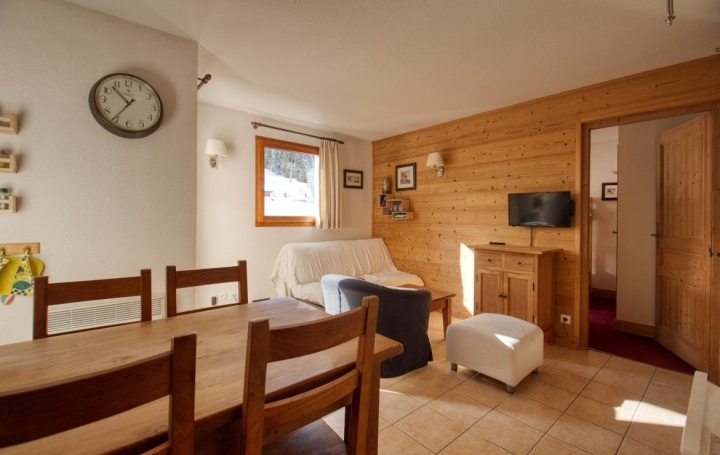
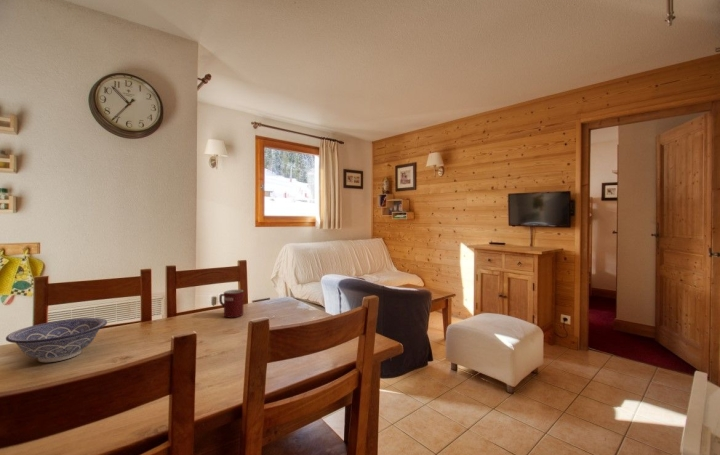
+ decorative bowl (60, 342)
+ mug (230, 303)
